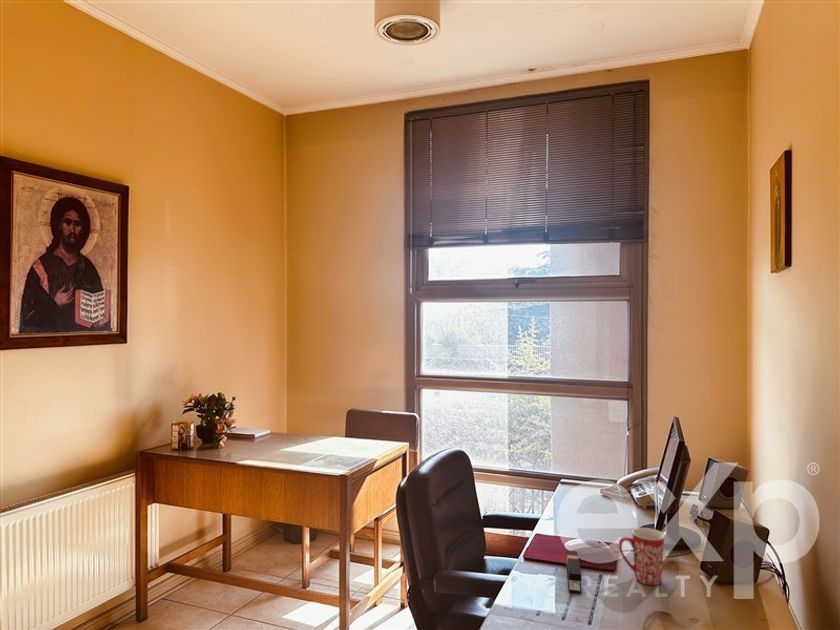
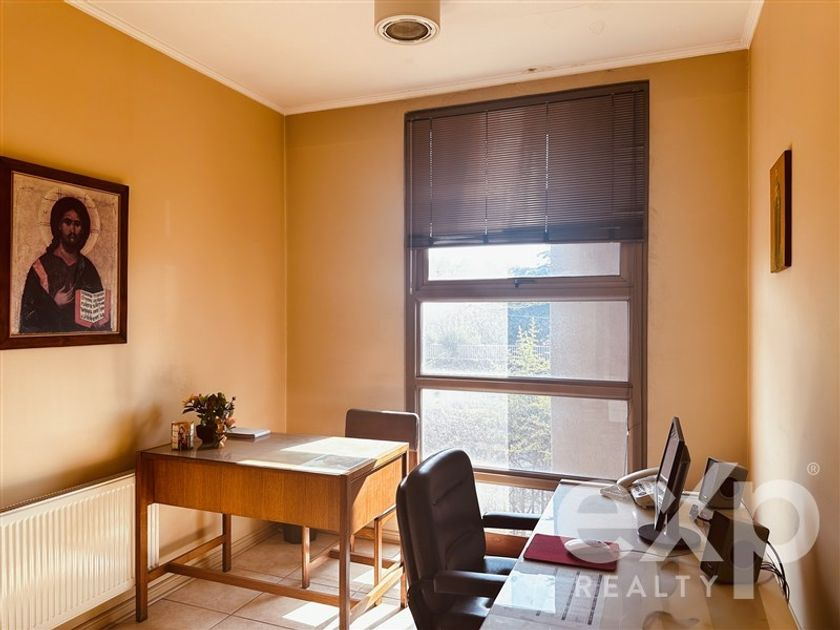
- mug (641, 555)
- stapler (573, 569)
